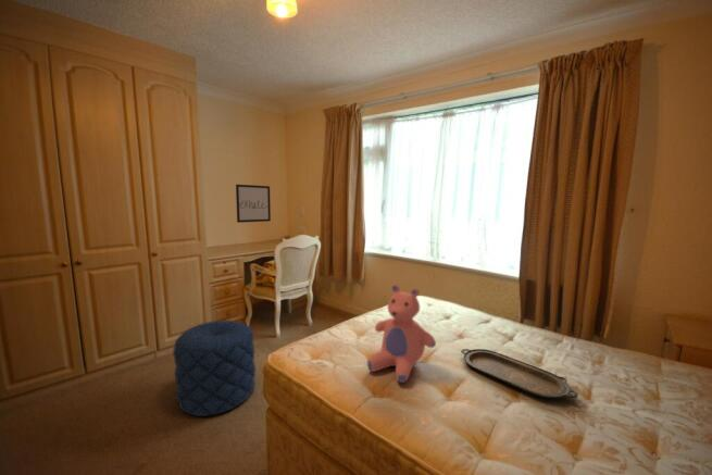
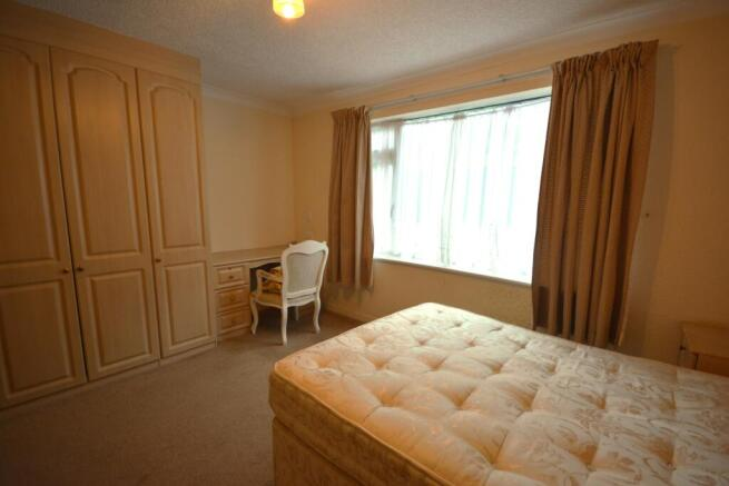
- serving tray (511, 372)
- wall art (253, 203)
- teddy bear (398, 328)
- pouf (216, 362)
